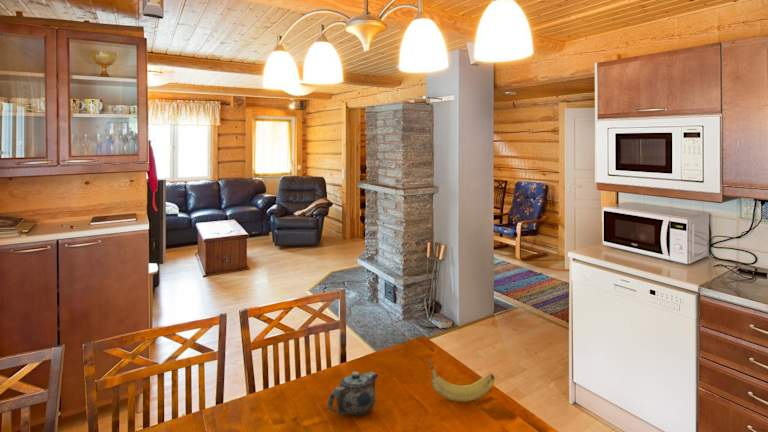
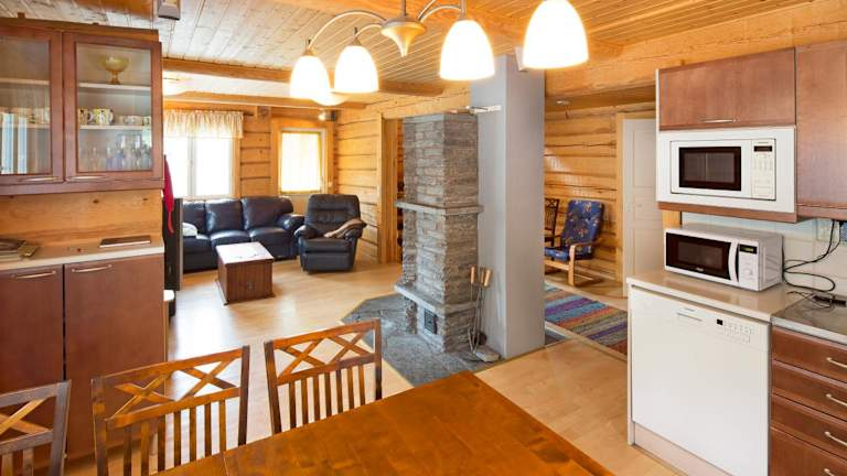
- fruit (458, 385)
- chinaware (354, 391)
